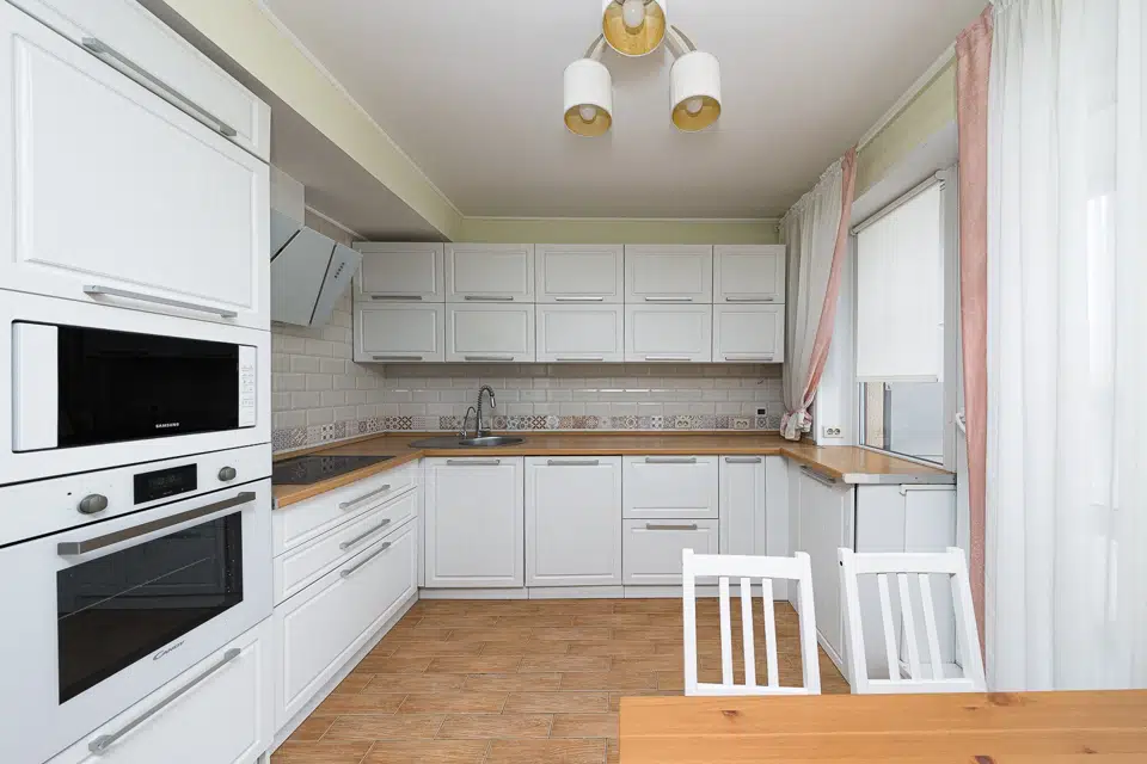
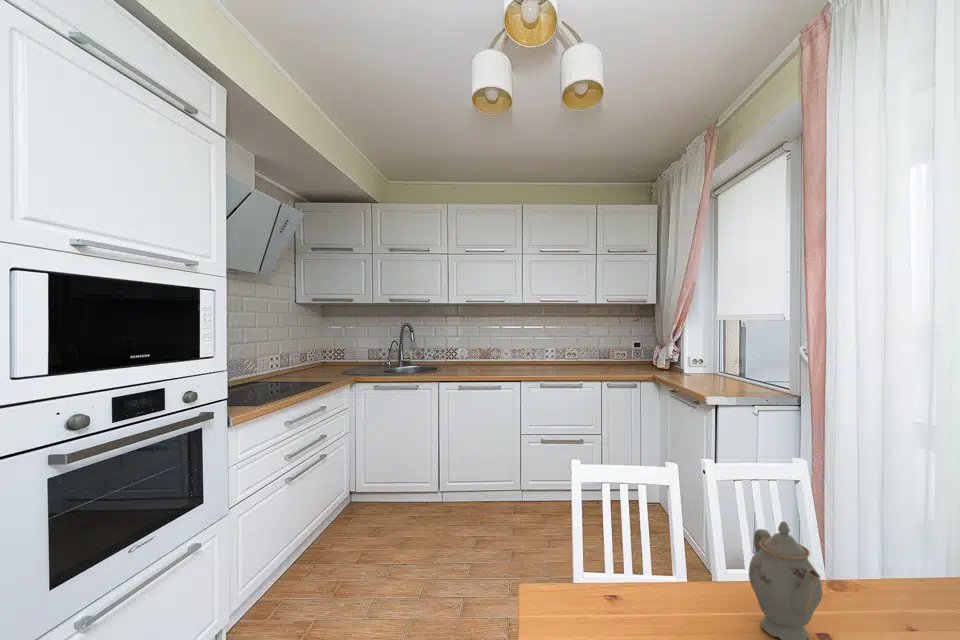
+ chinaware (784, 575)
